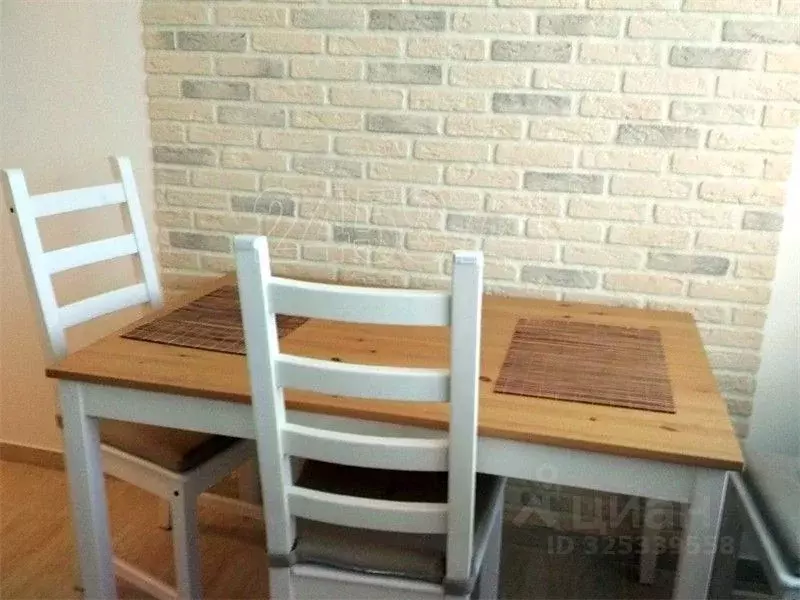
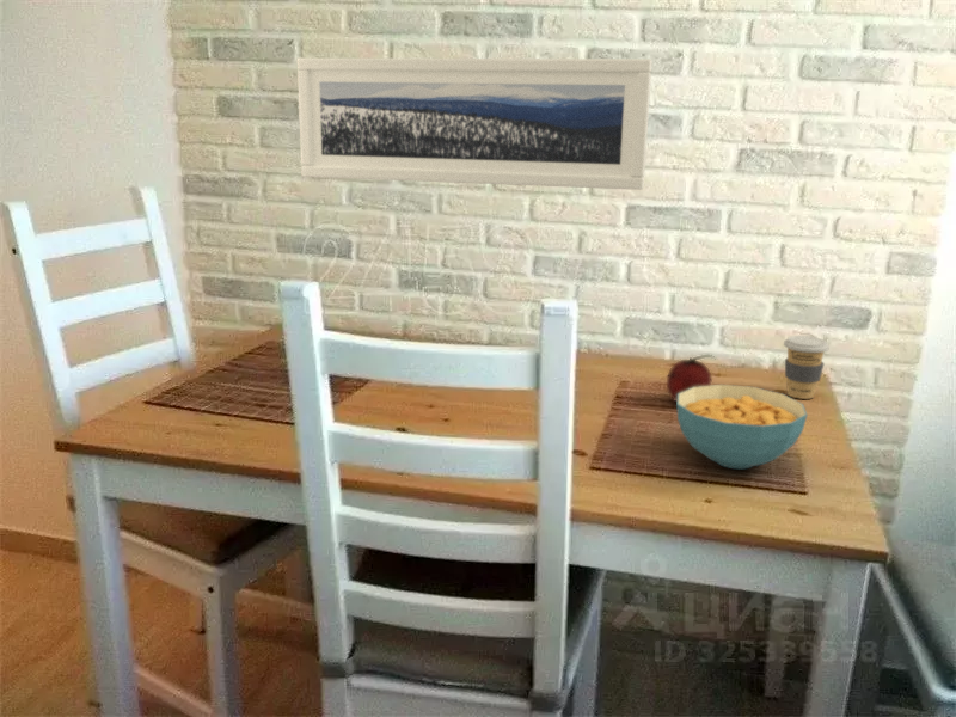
+ fruit (691, 378)
+ cereal bowl (736, 433)
+ coffee cup (803, 367)
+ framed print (465, 121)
